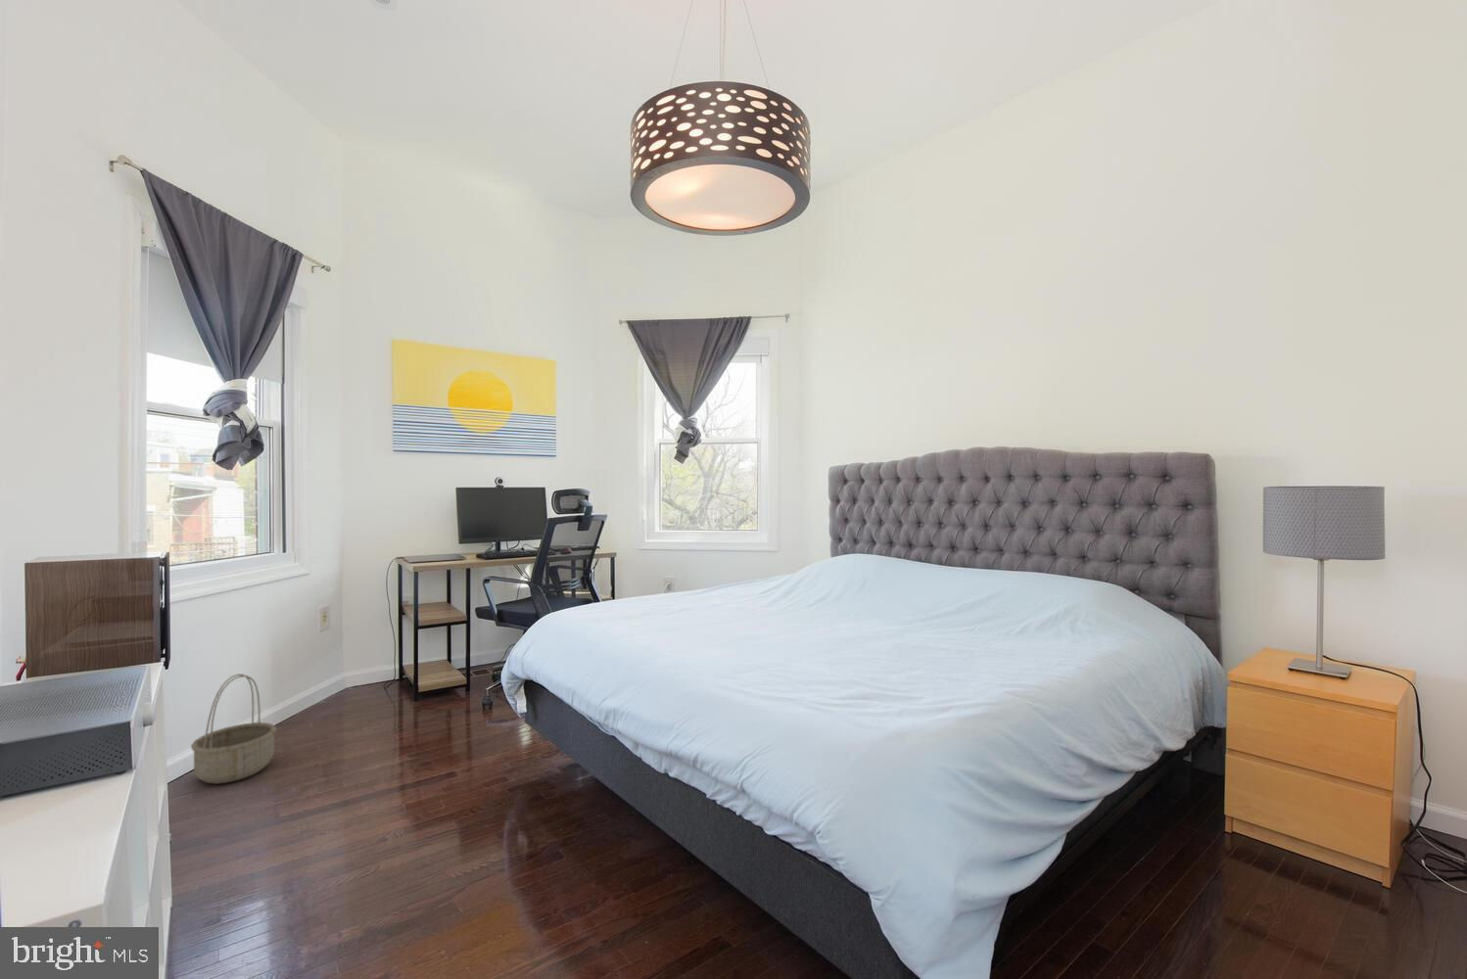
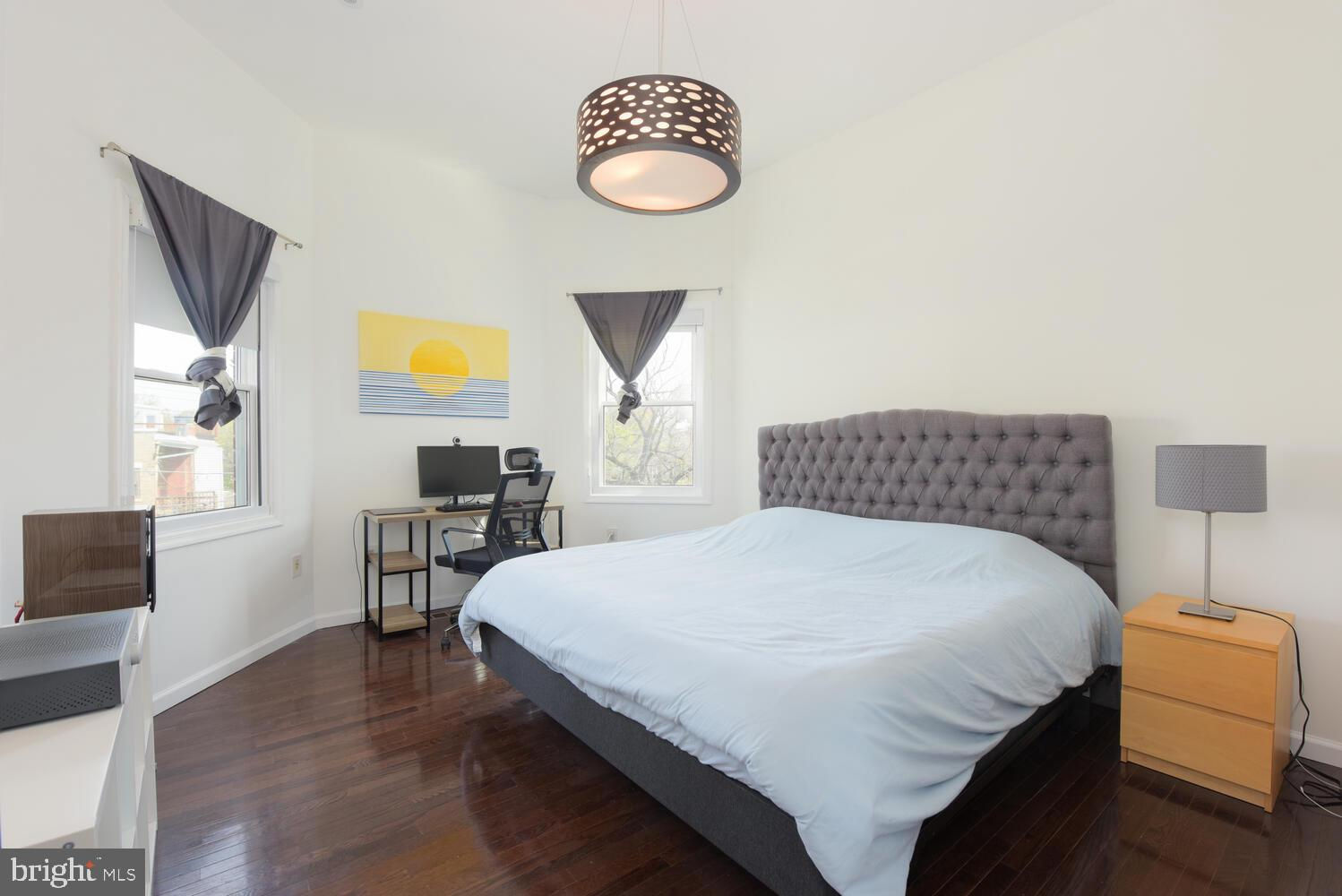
- basket (235, 726)
